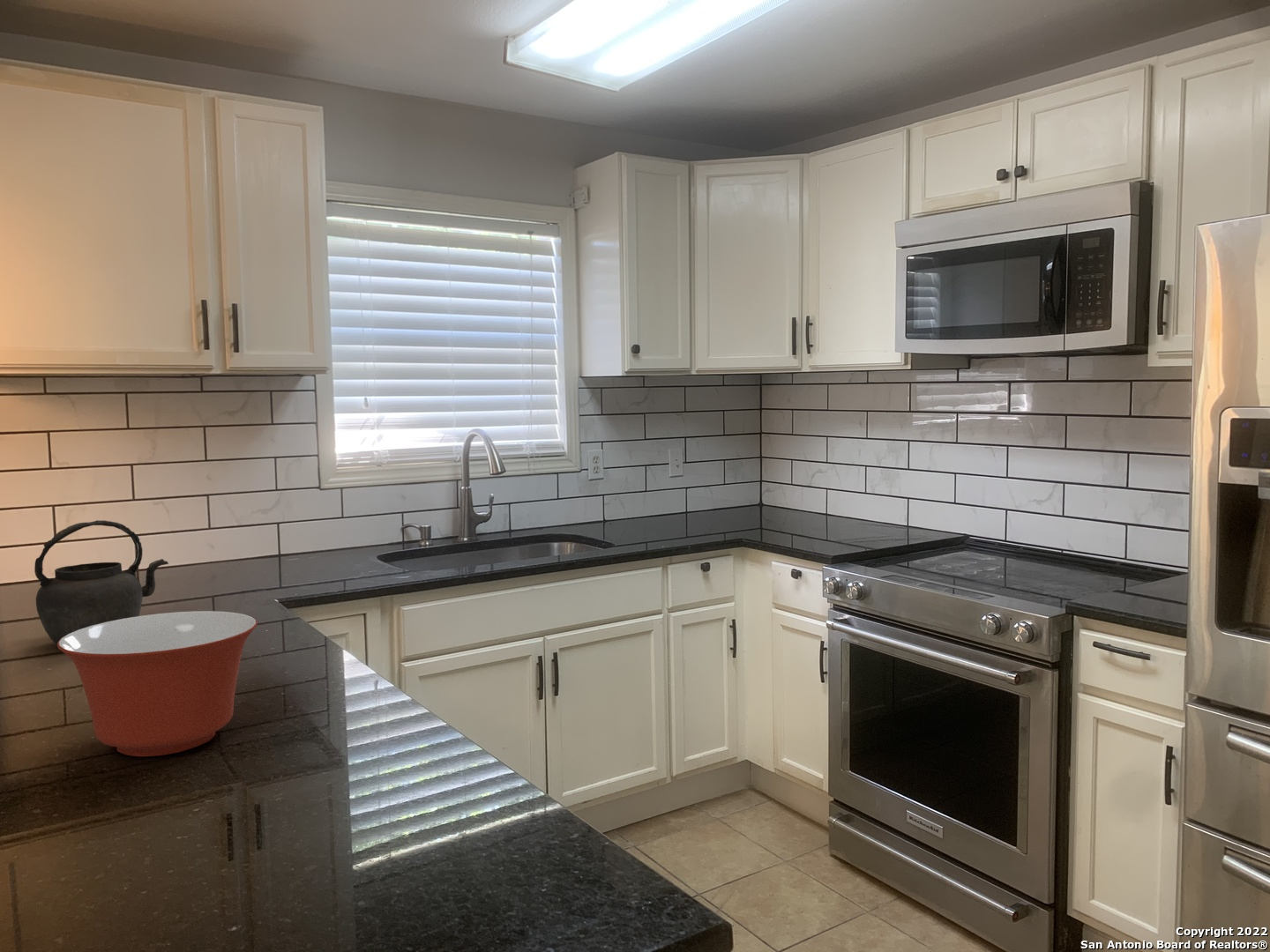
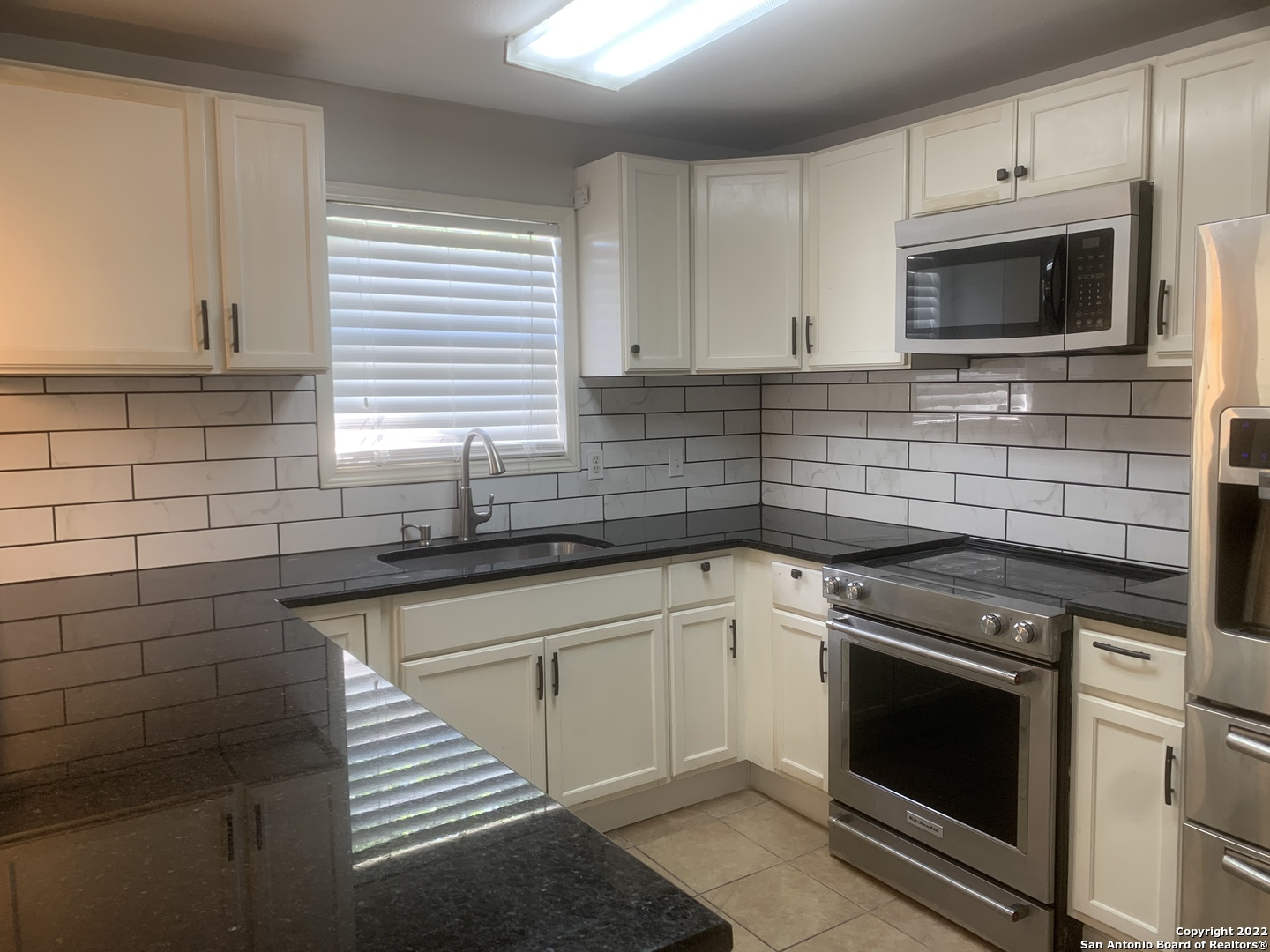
- kettle (104, 578)
- mixing bowl (164, 685)
